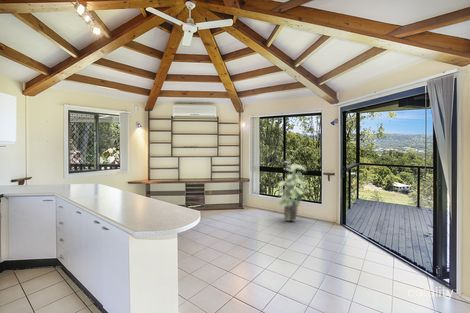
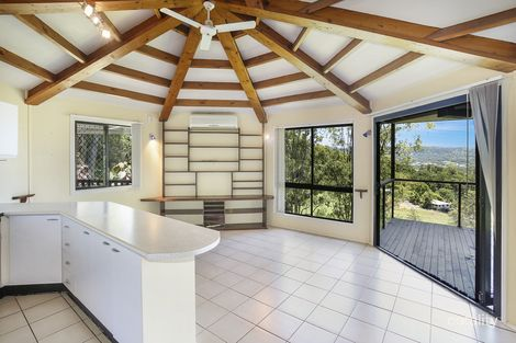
- indoor plant (290, 190)
